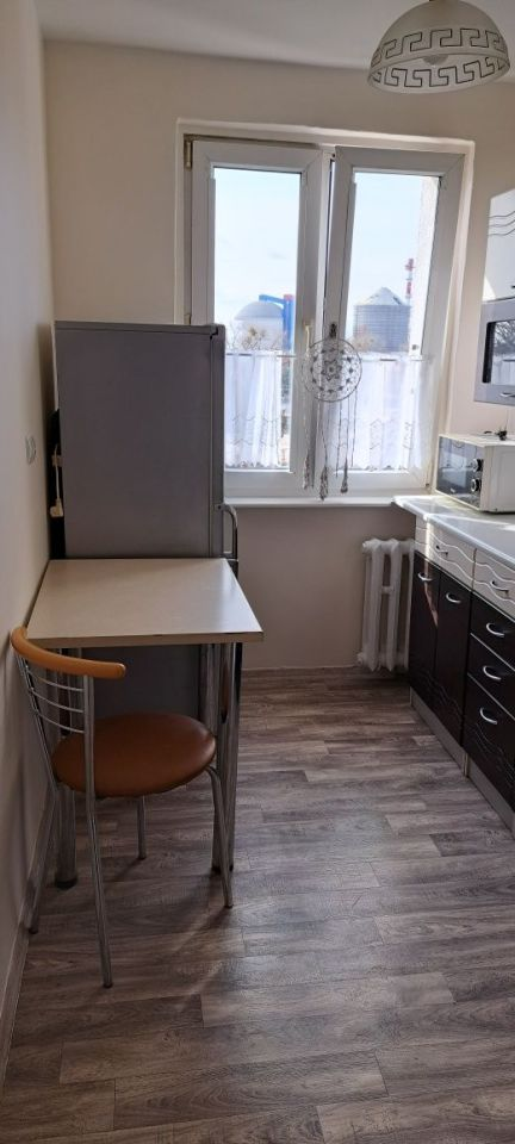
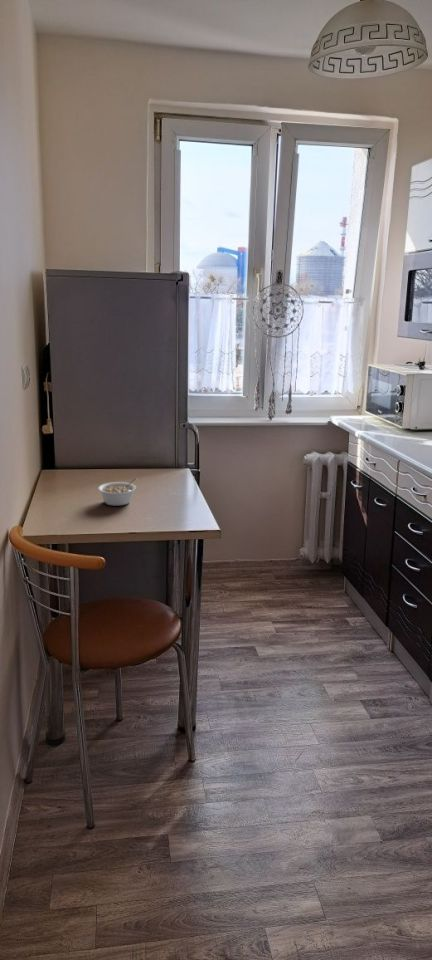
+ legume (117, 492)
